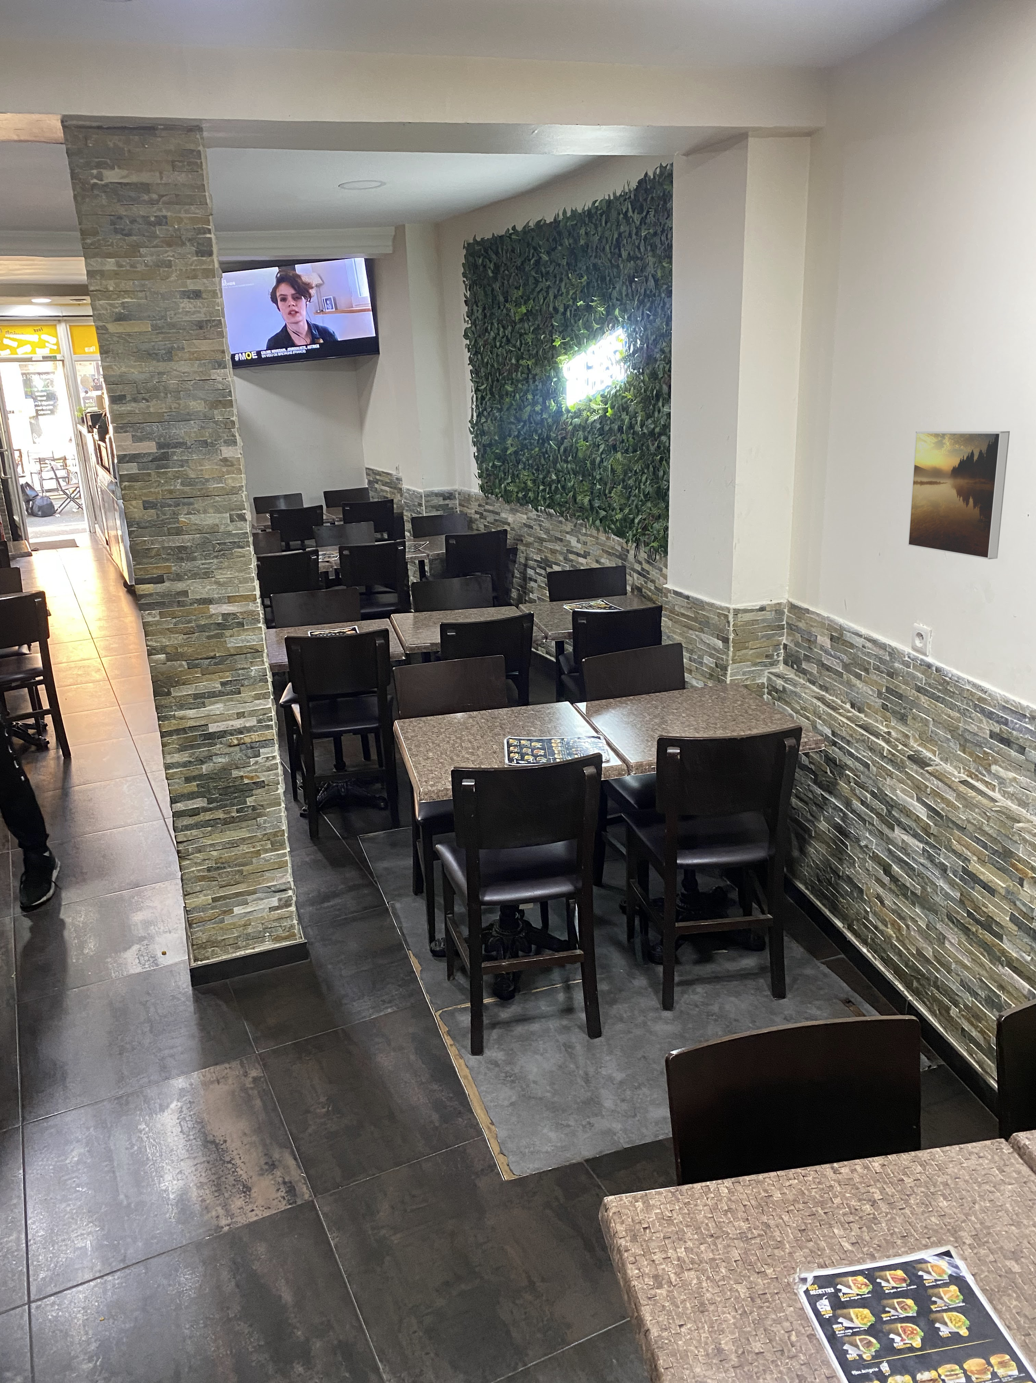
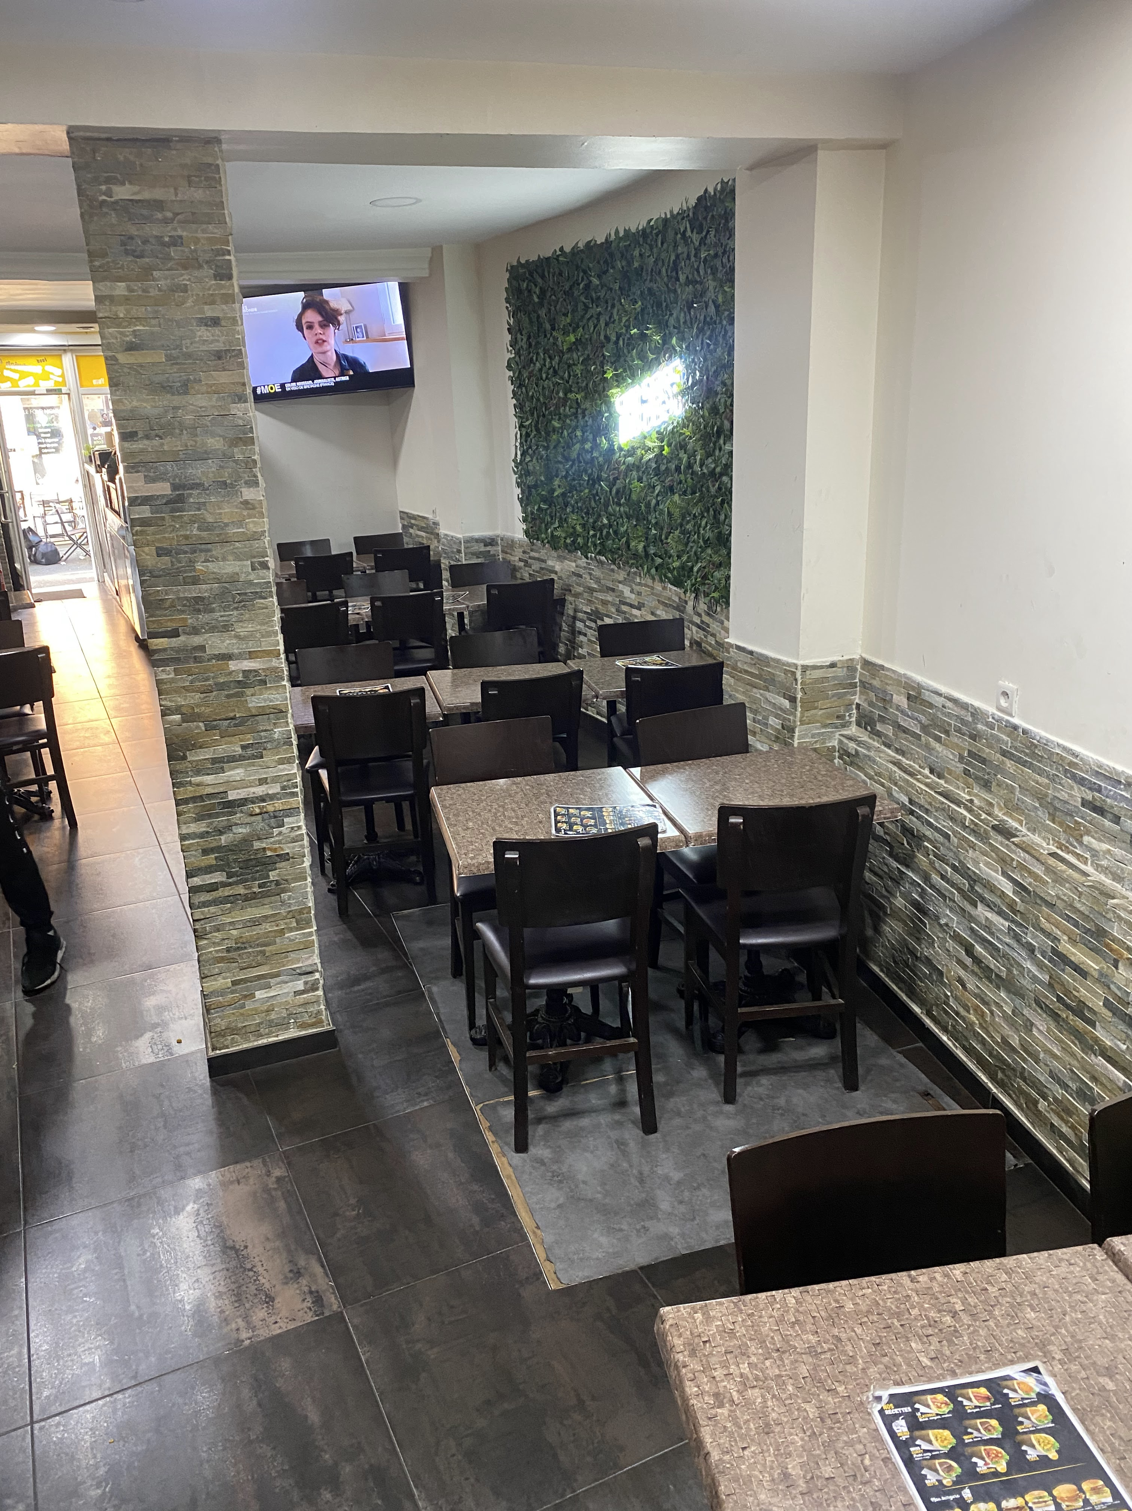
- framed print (954, 492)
